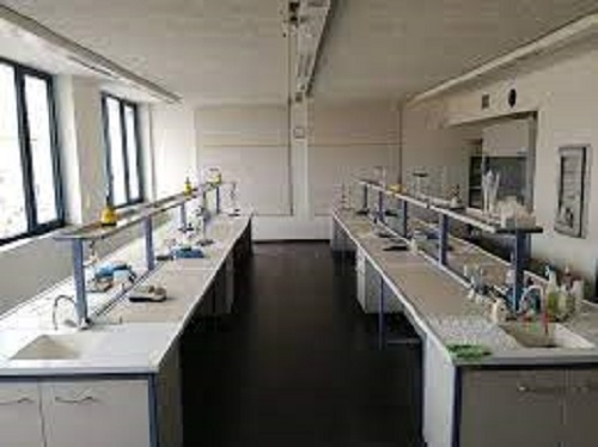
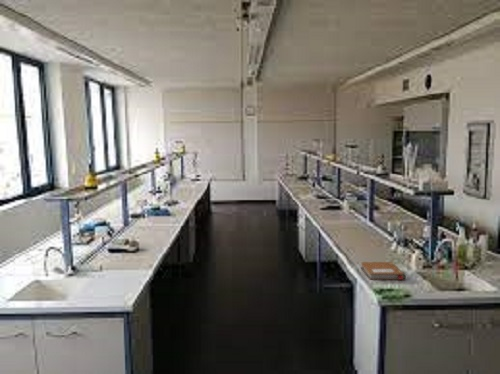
+ notebook (382, 270)
